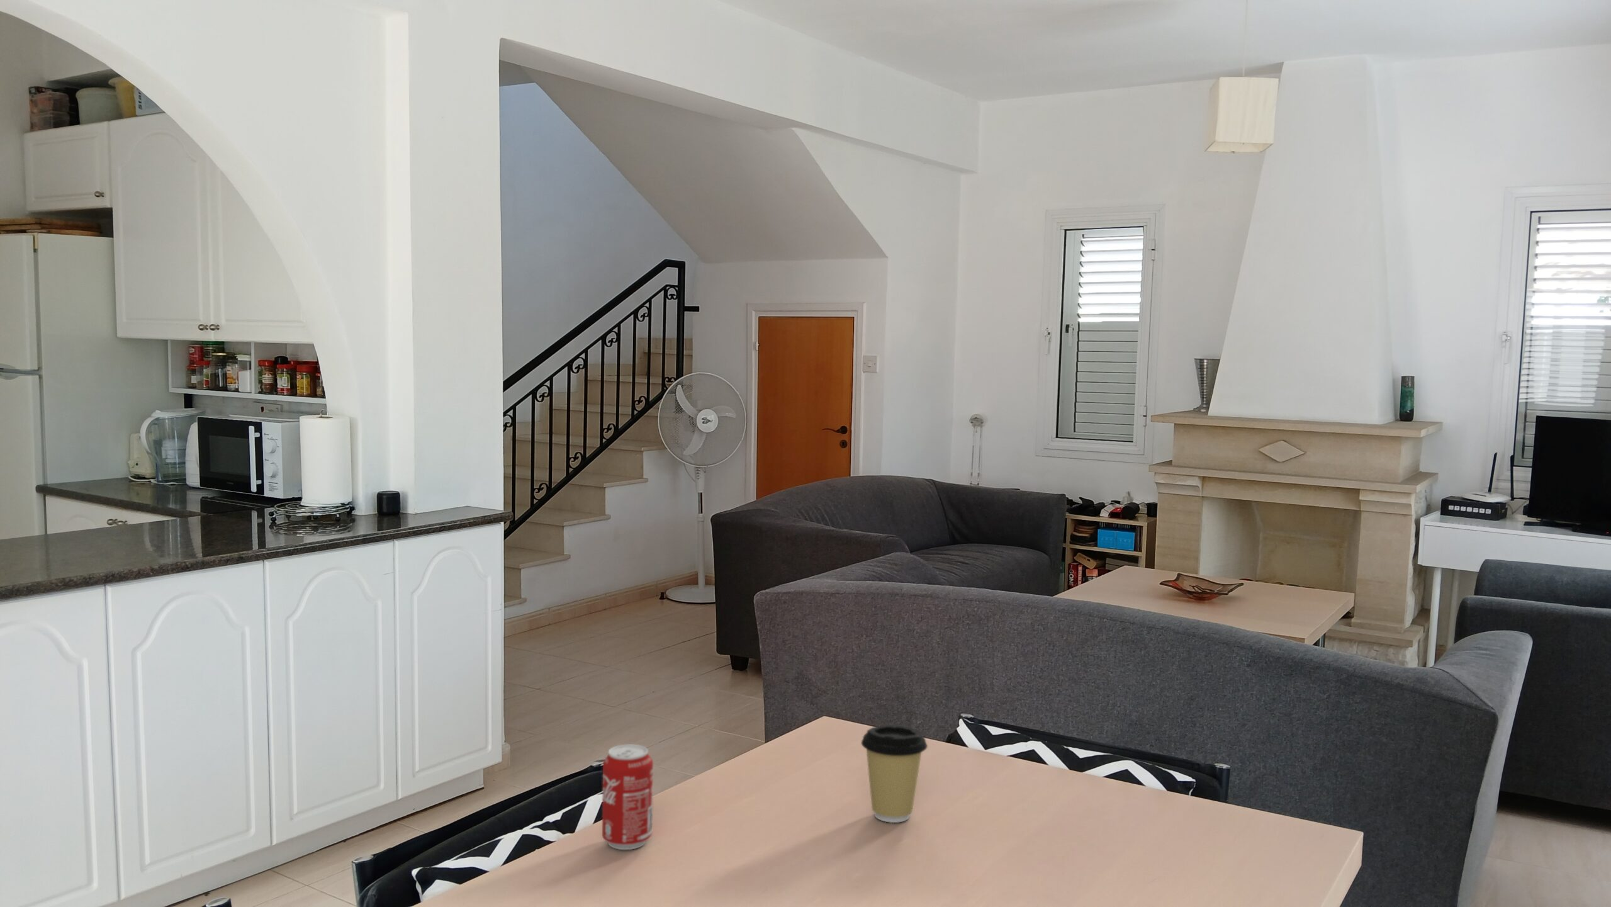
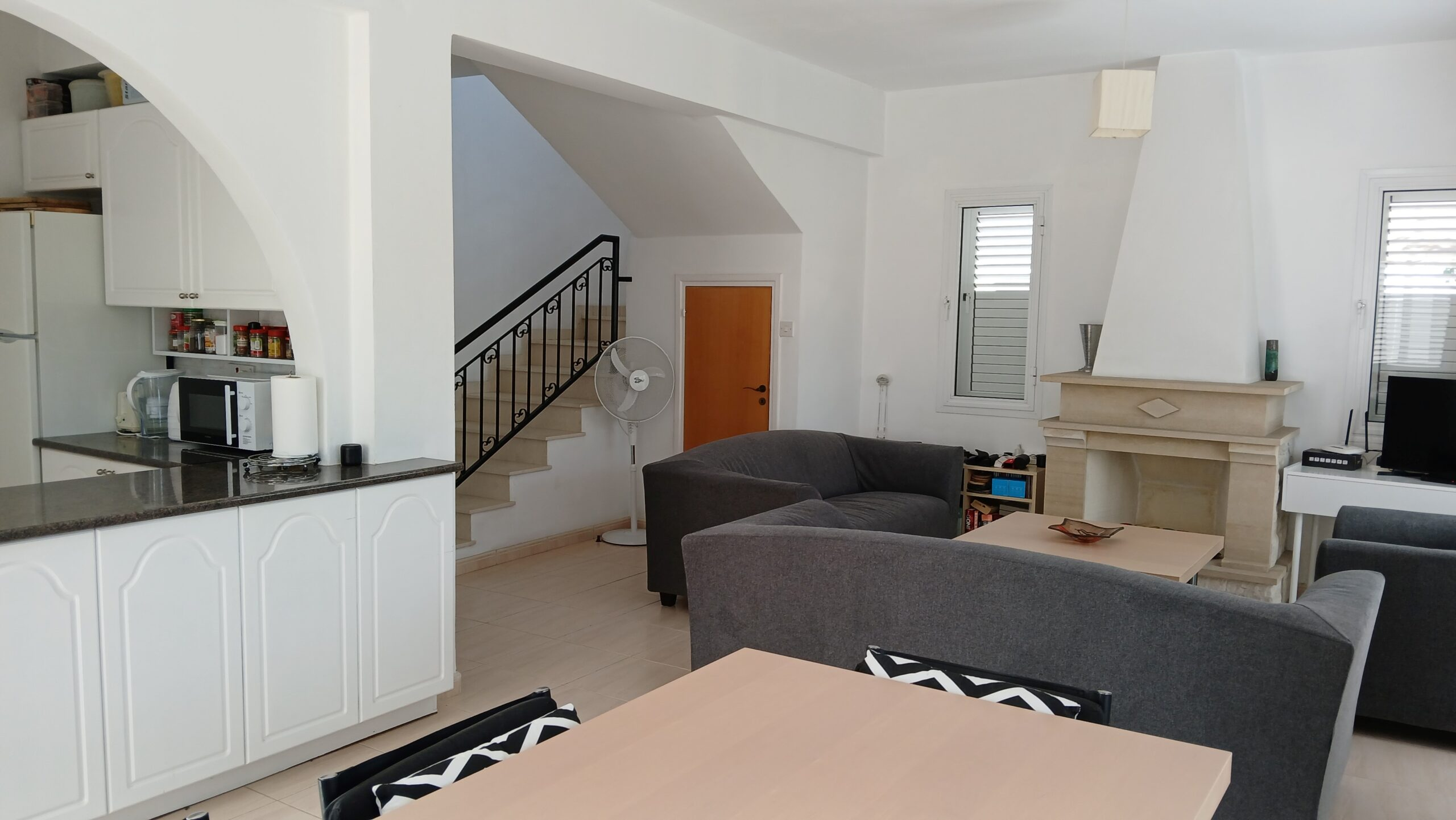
- coffee cup (893, 772)
- beverage can (627, 796)
